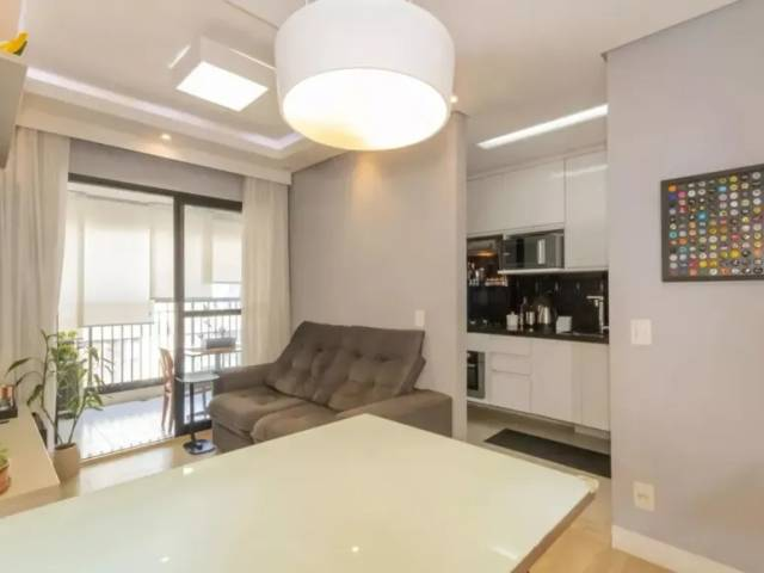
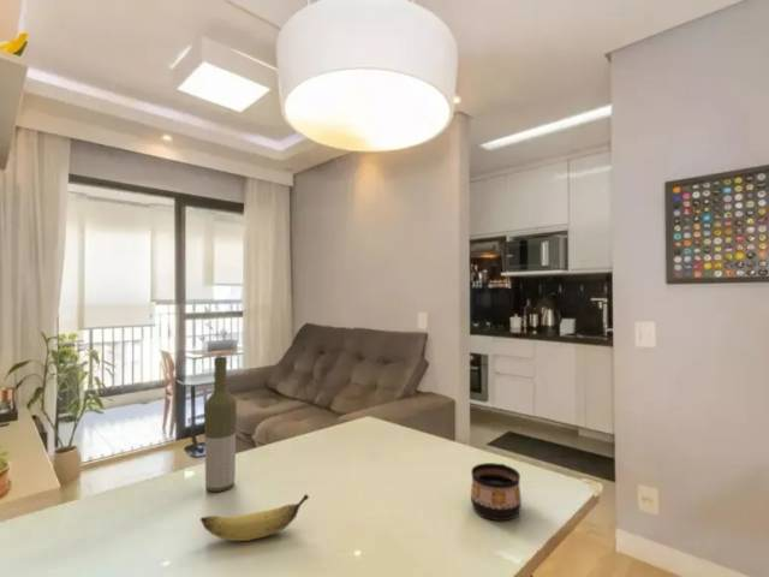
+ bottle (220, 422)
+ cup (497, 490)
+ banana (256, 518)
